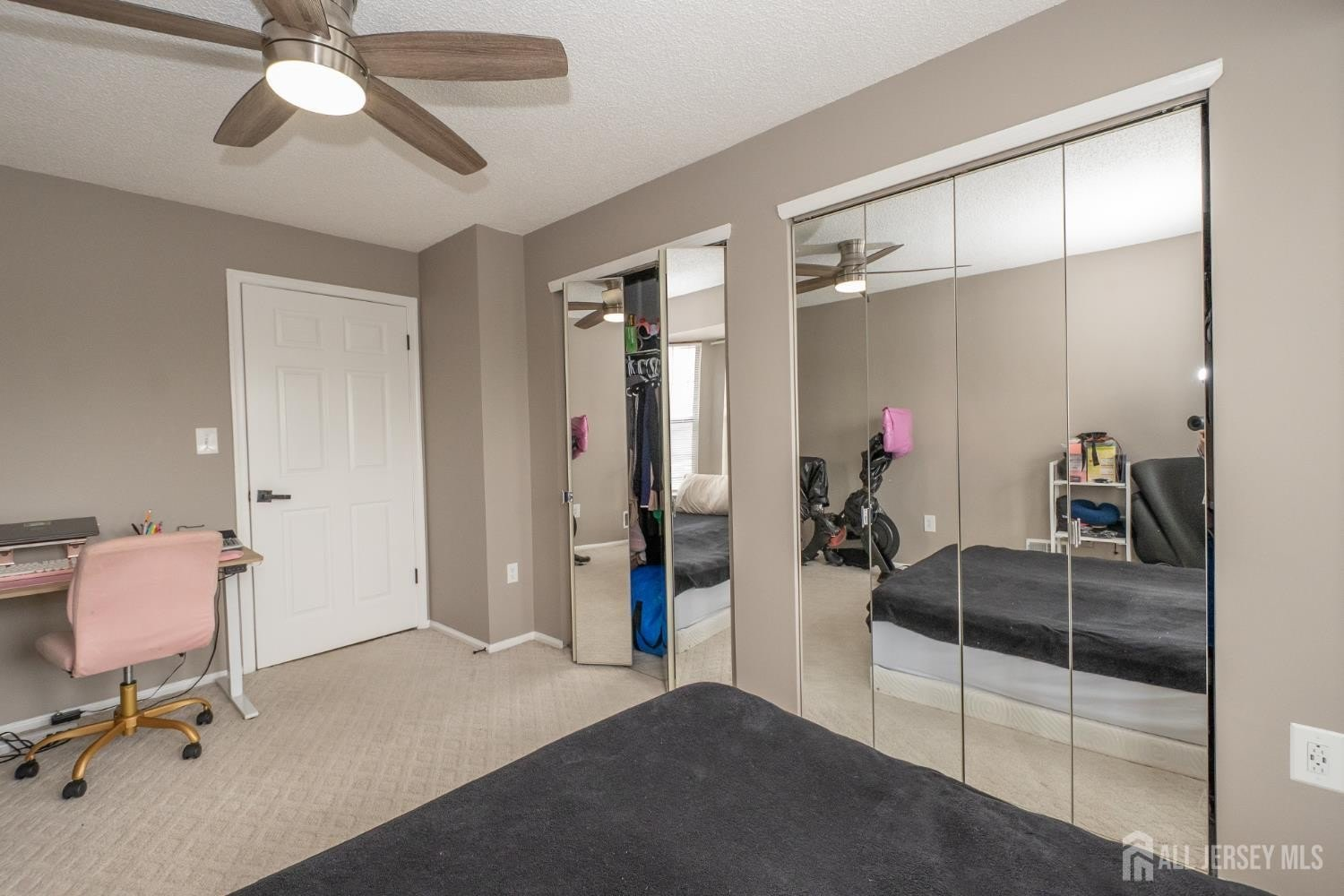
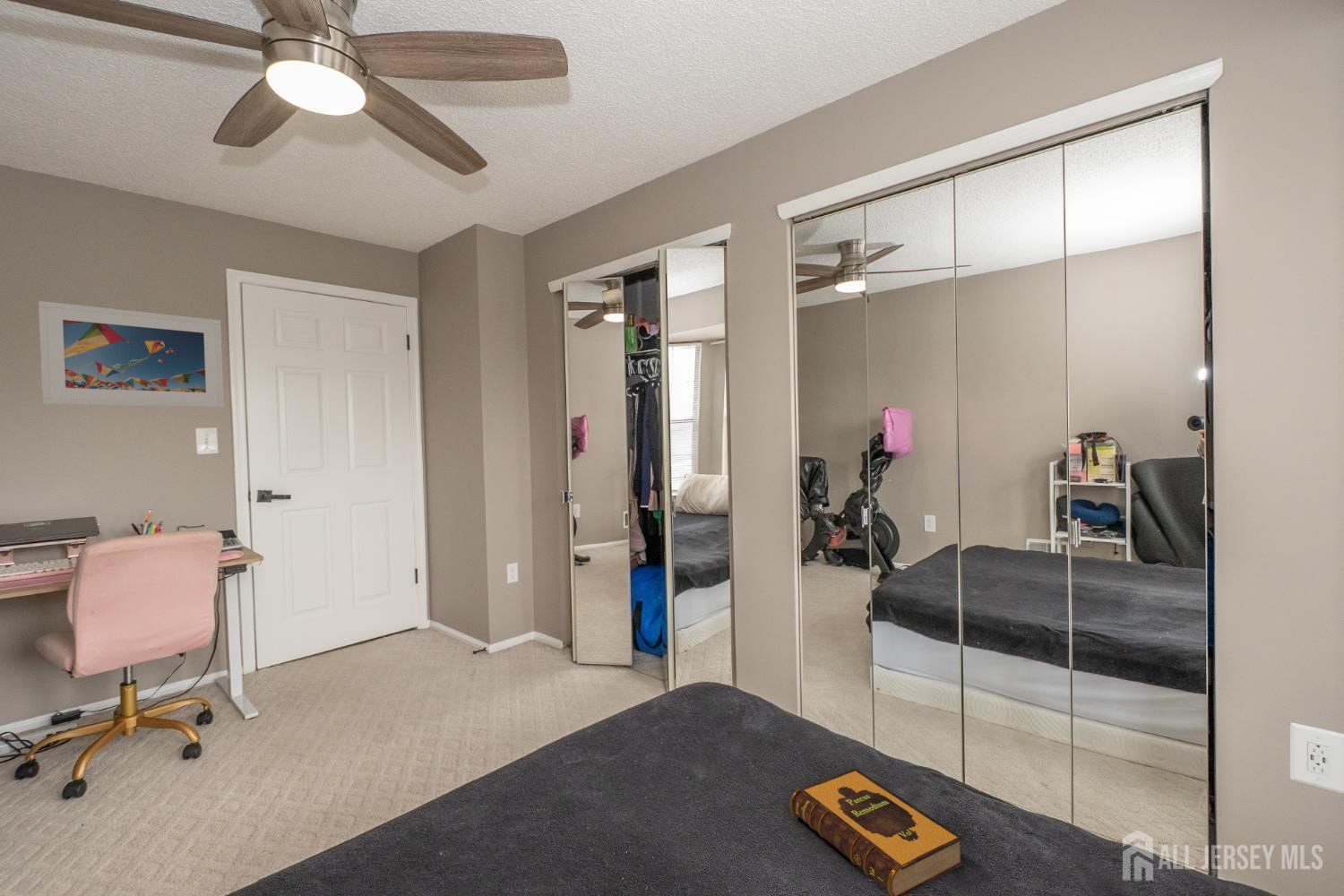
+ hardback book (870, 826)
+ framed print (139, 358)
